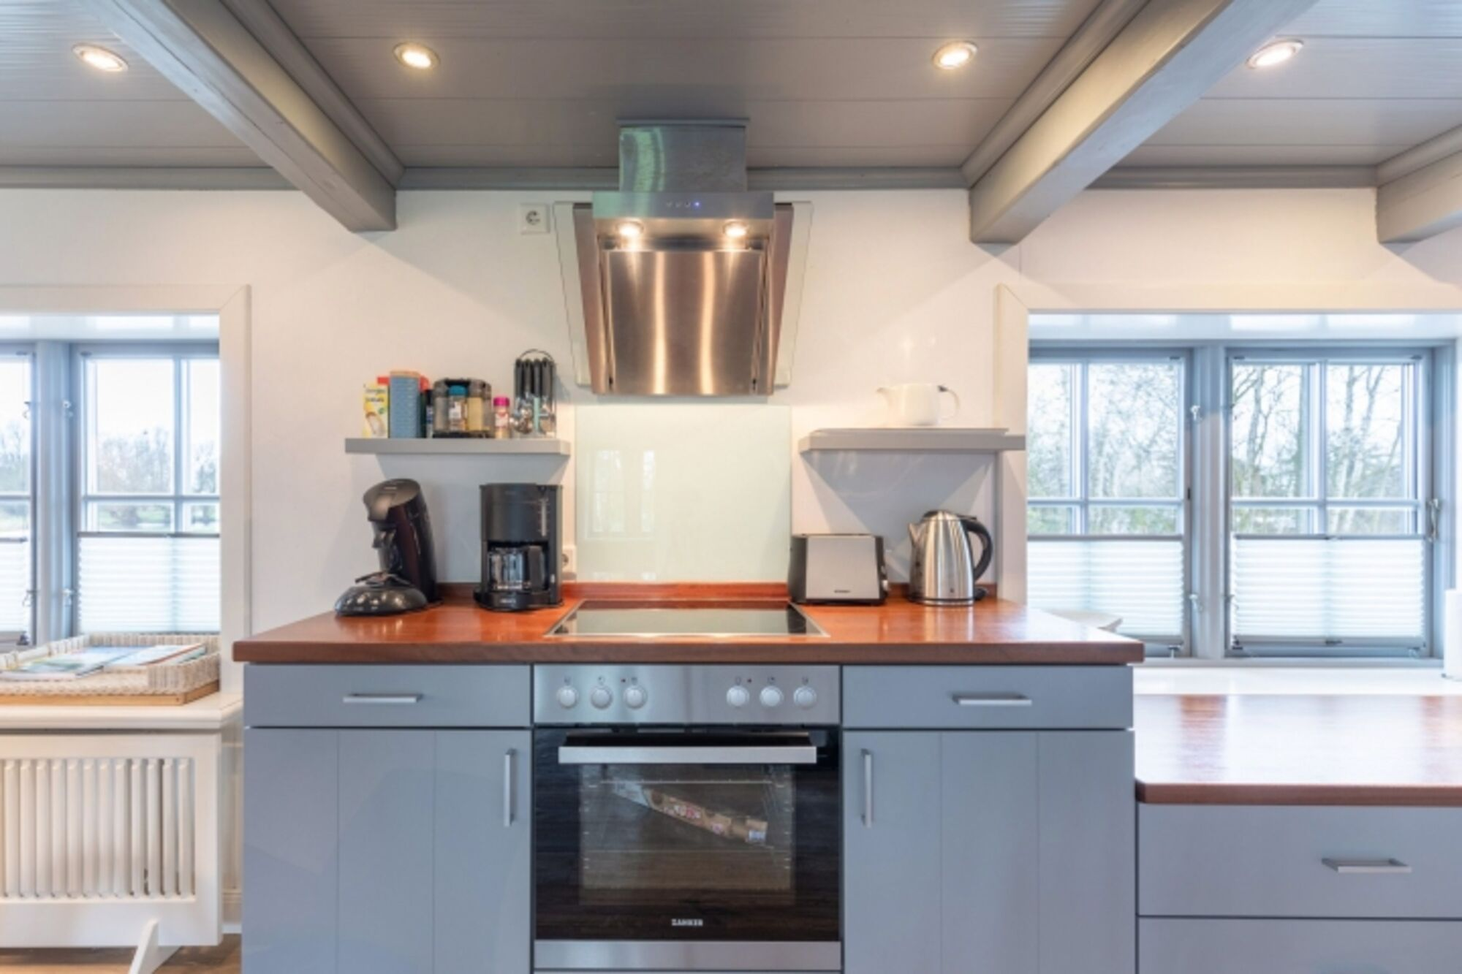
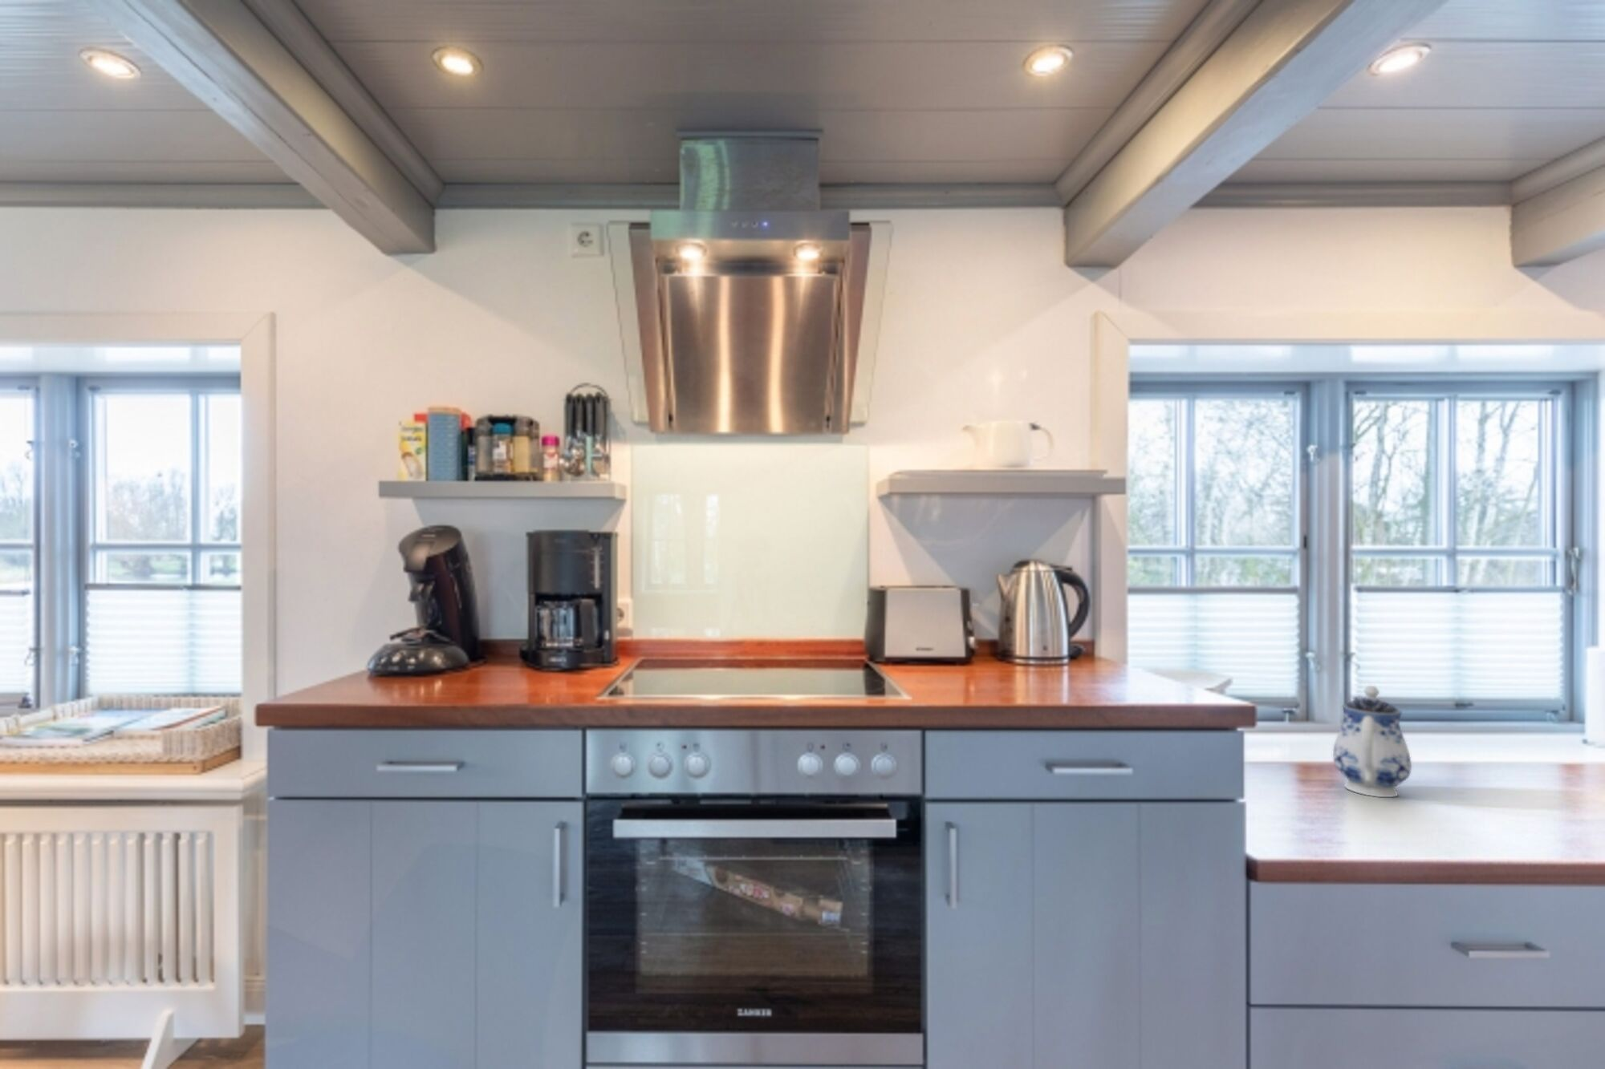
+ teapot (1371, 737)
